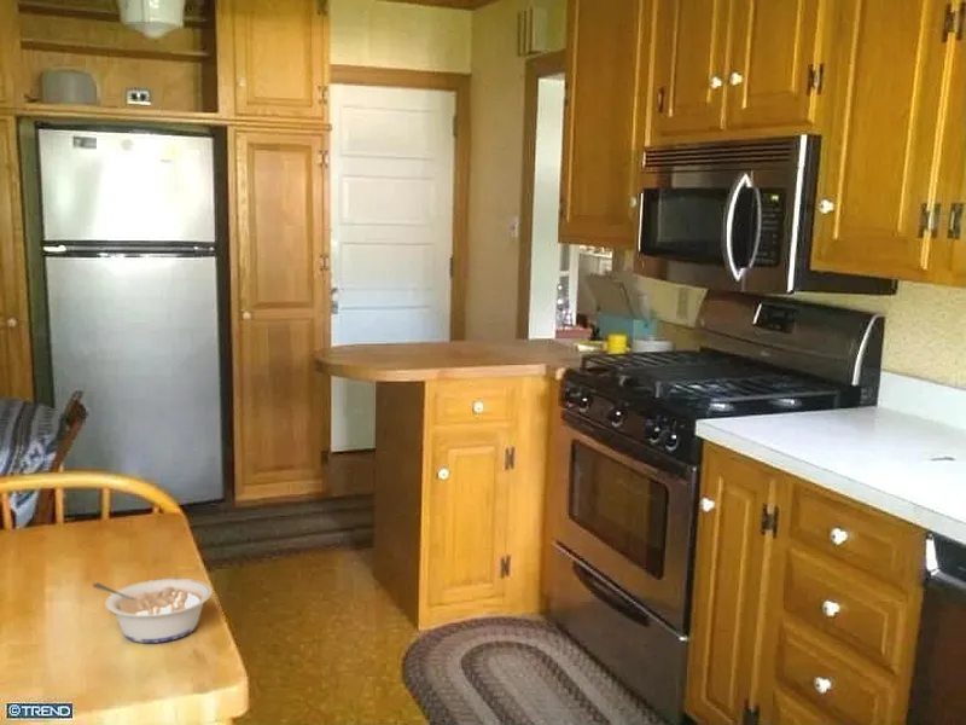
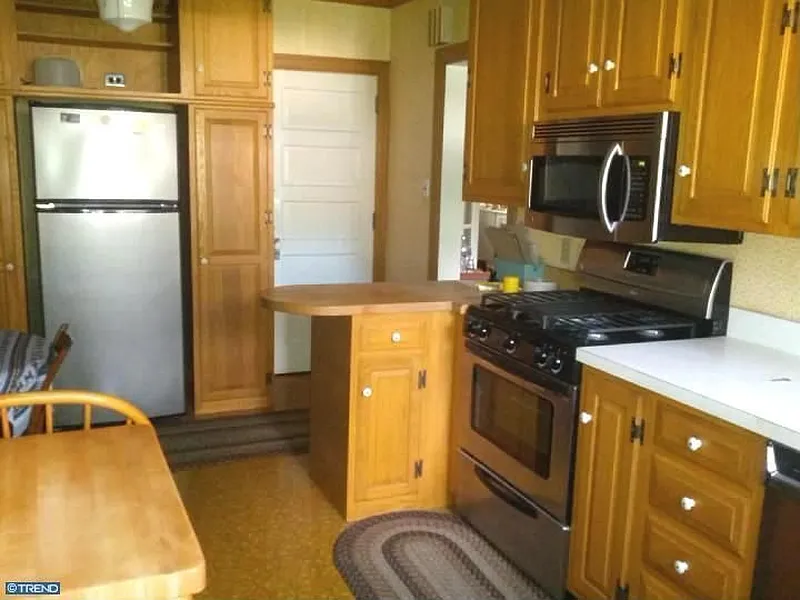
- legume (156, 609)
